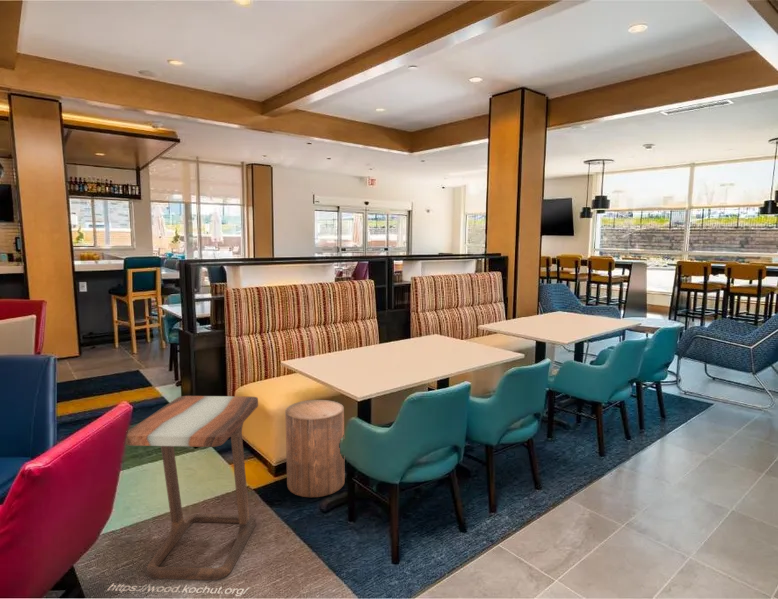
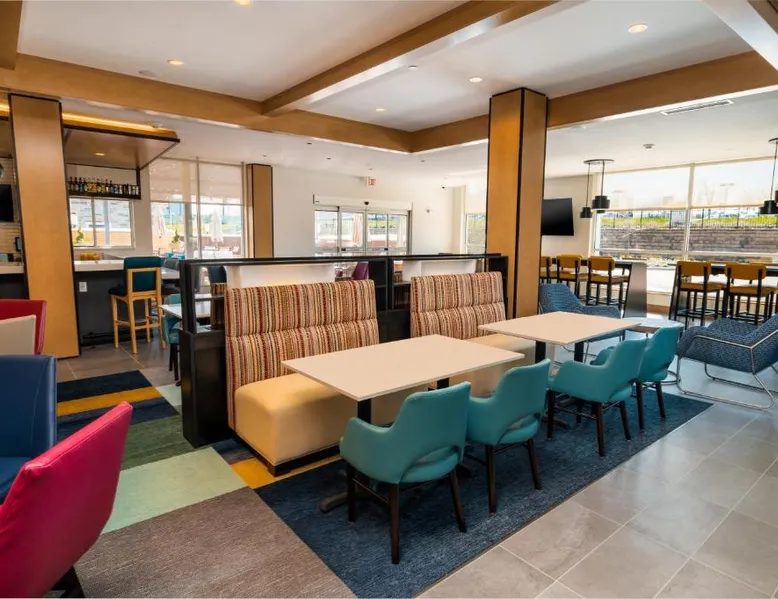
- stool (315, 446)
- side table (178, 484)
